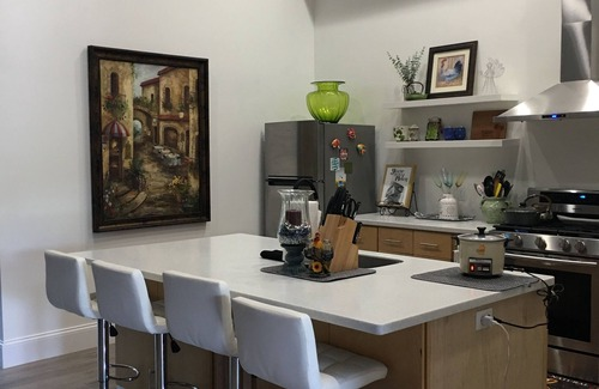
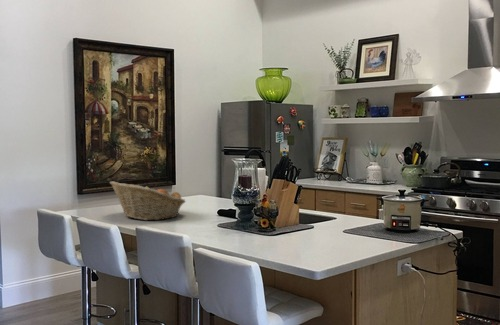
+ fruit basket (147, 198)
